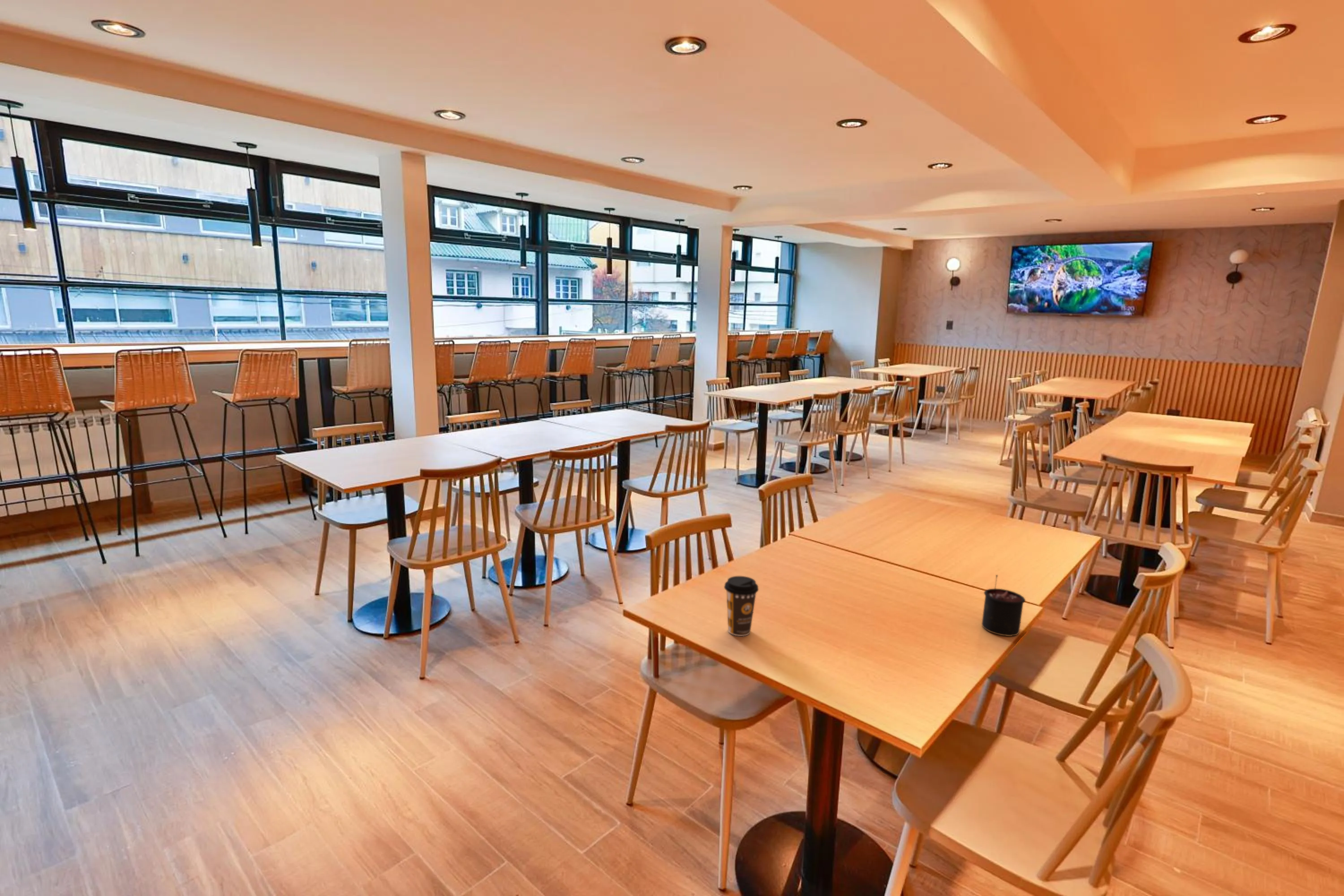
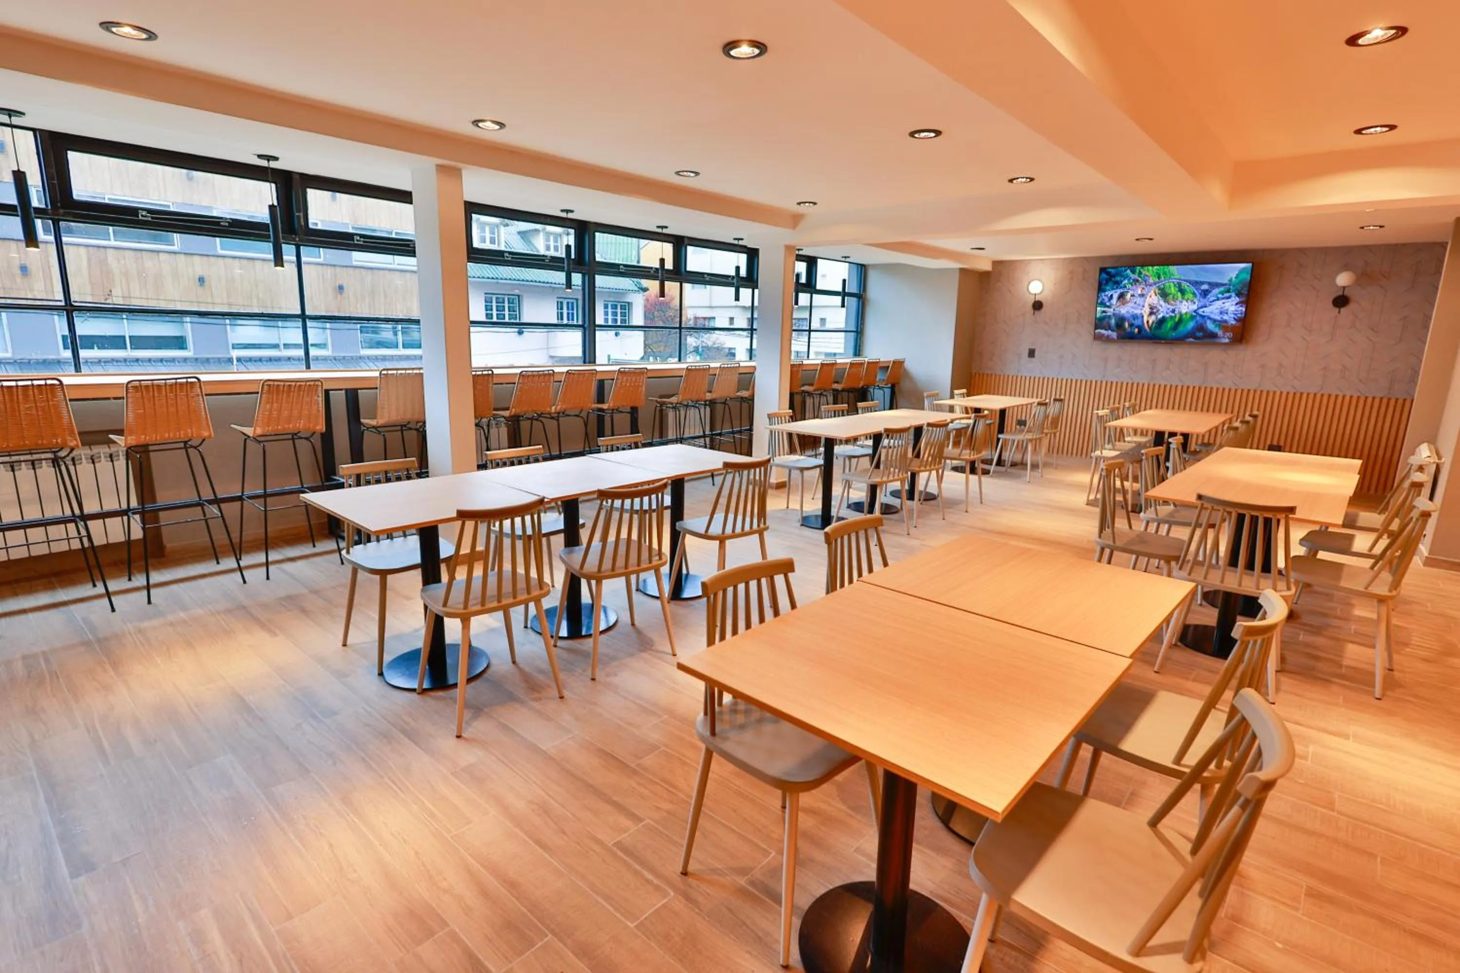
- coffee cup (740, 606)
- candle (1003, 604)
